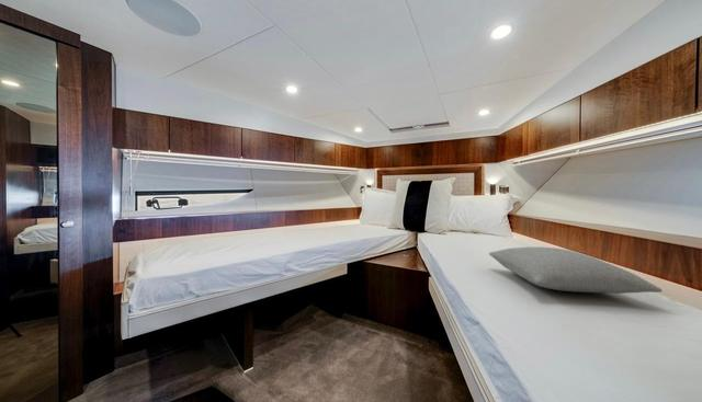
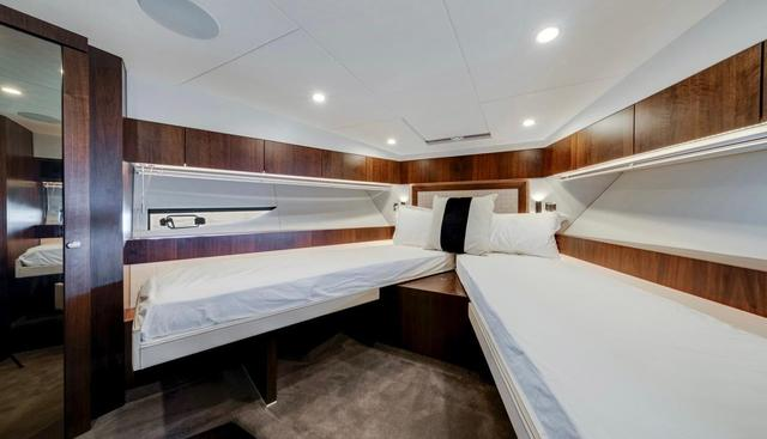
- pillow (555, 267)
